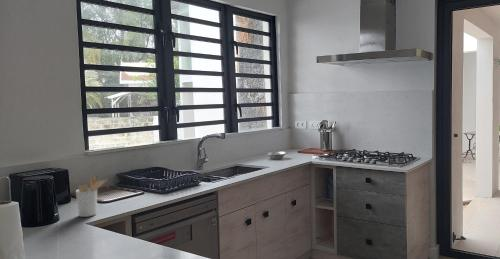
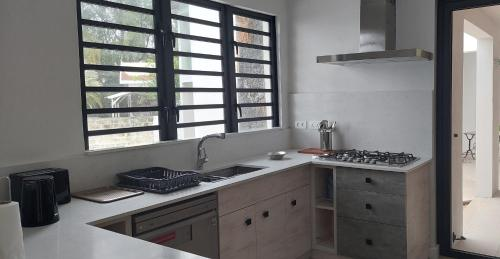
- utensil holder (91, 196)
